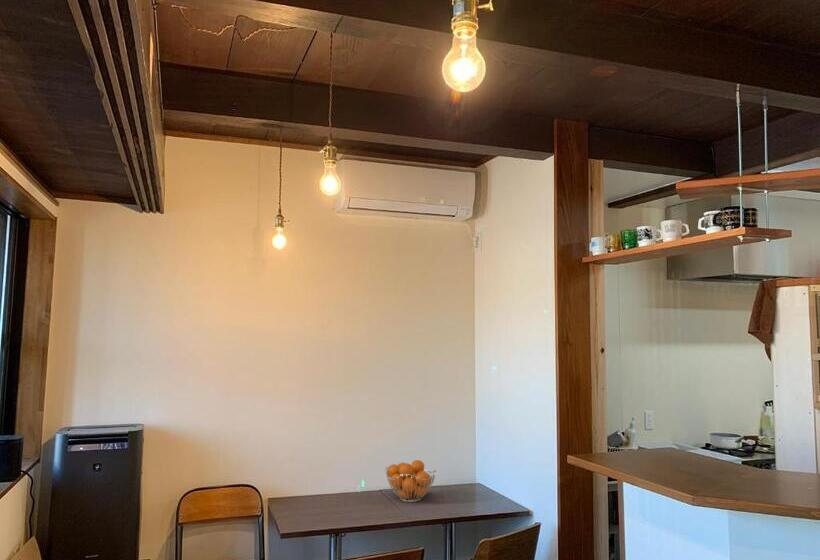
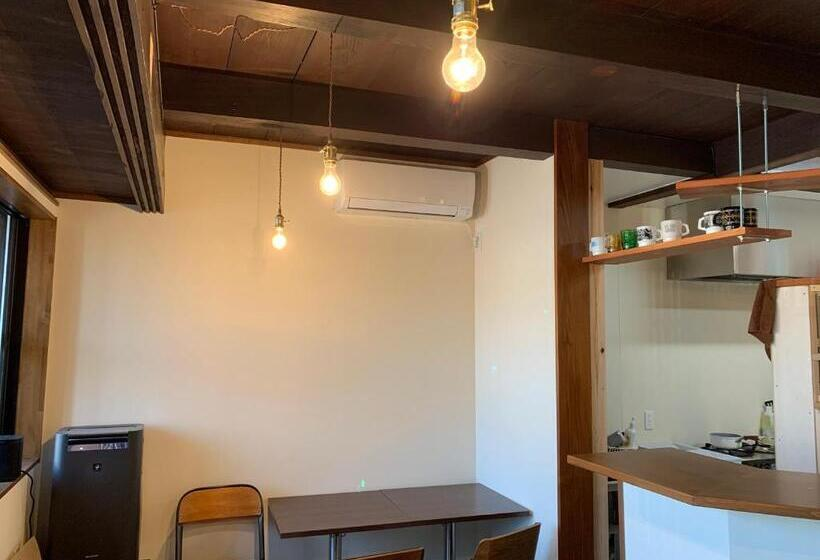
- fruit basket (410, 480)
